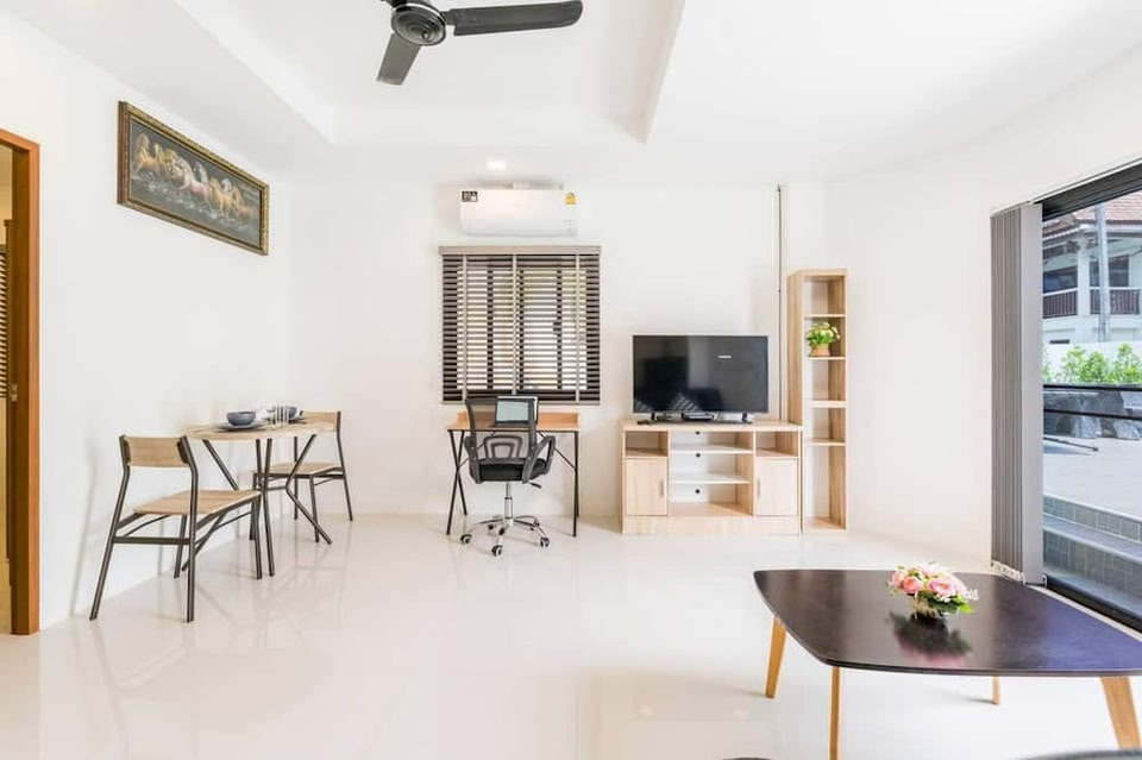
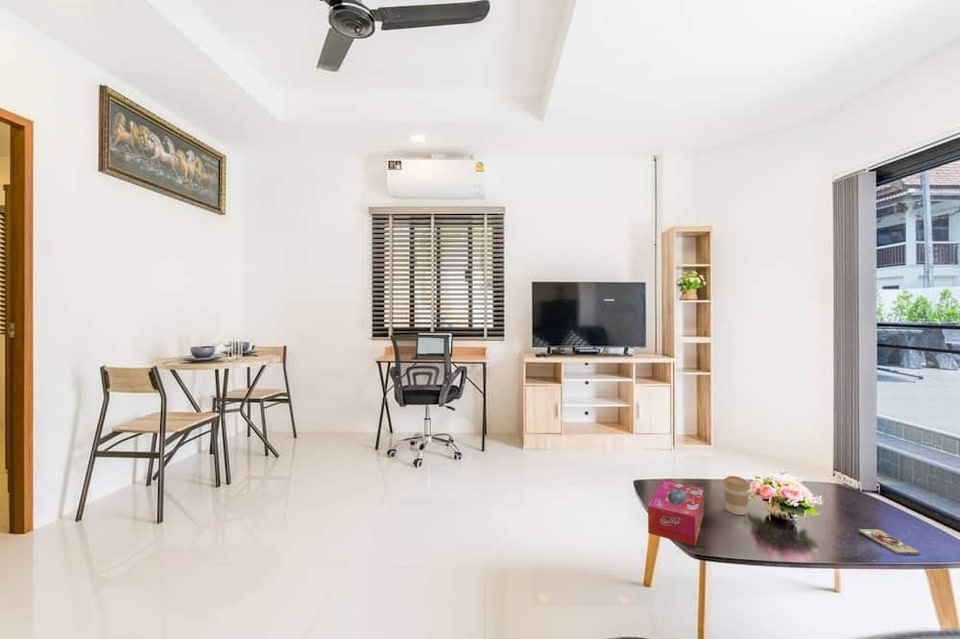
+ tissue box (677, 509)
+ coffee cup (736, 494)
+ smartphone (887, 540)
